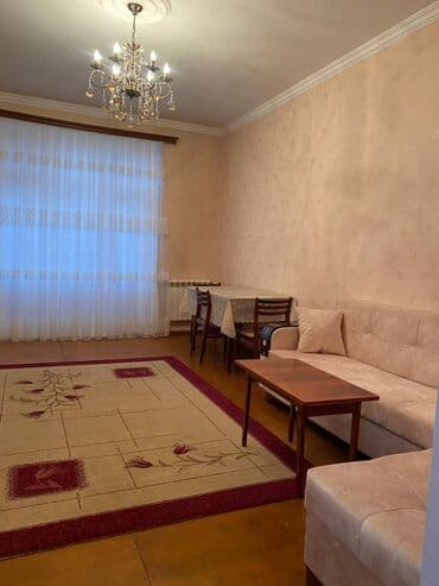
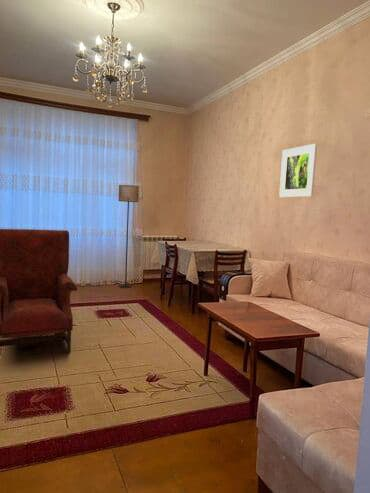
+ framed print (296, 172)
+ floor lamp (127, 236)
+ armchair (34, 288)
